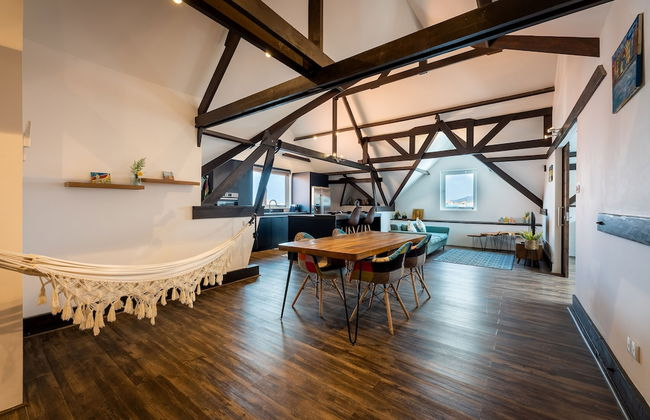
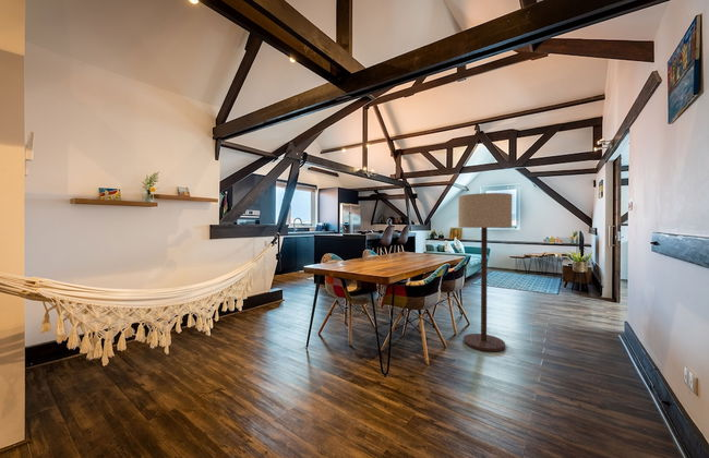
+ floor lamp (483, 269)
